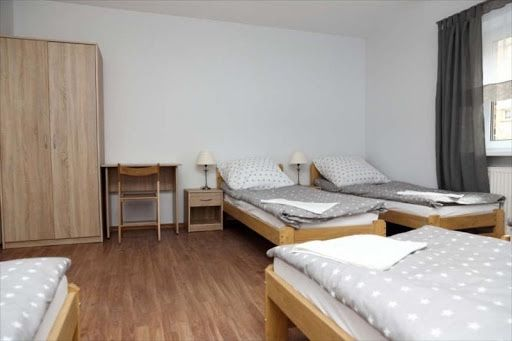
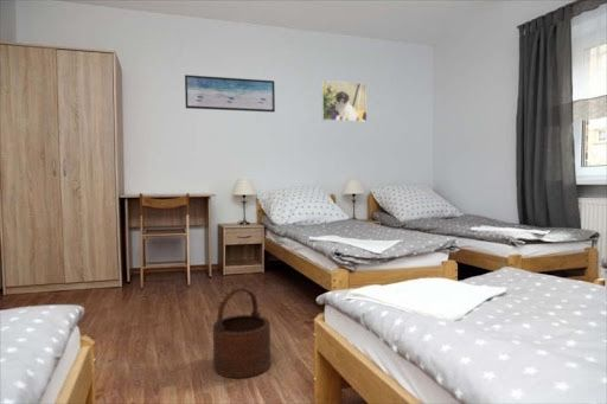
+ wooden bucket (241, 327)
+ wall art (231, 94)
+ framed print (344, 101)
